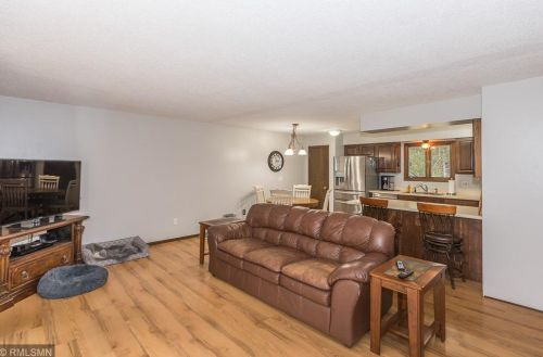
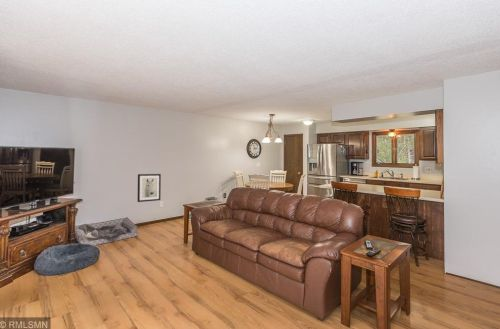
+ wall art (149, 187)
